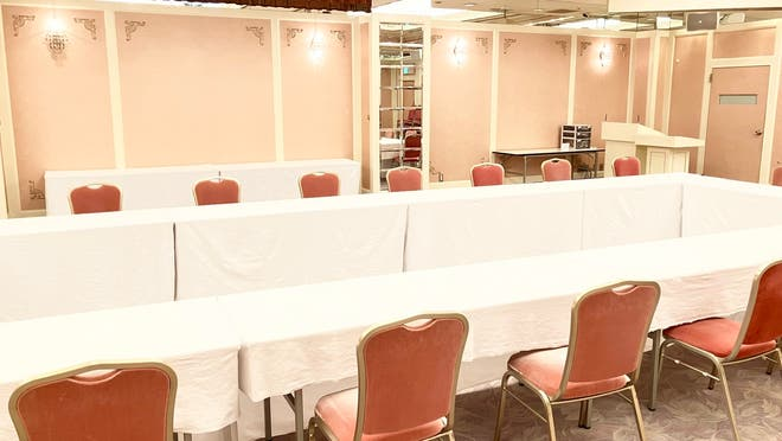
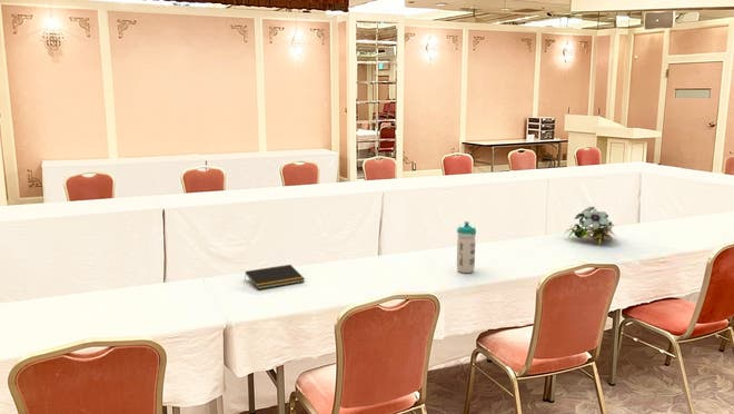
+ flower arrangement (595, 223)
+ notepad (275, 276)
+ water bottle (466, 246)
